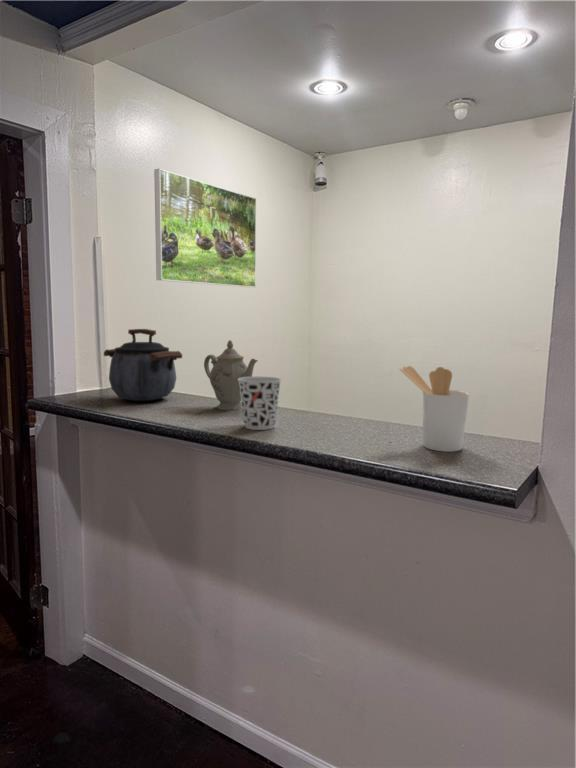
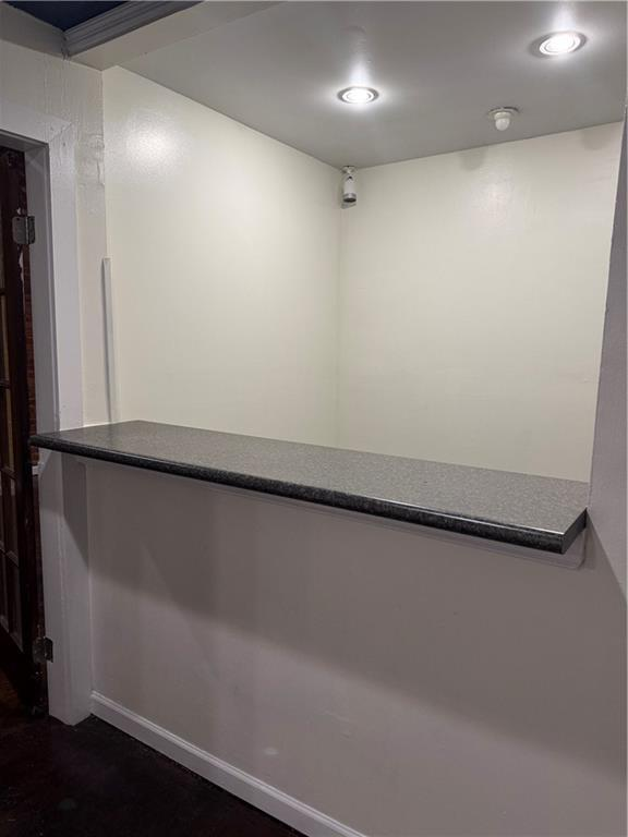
- chinaware (230, 374)
- kettle (142, 364)
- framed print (210, 235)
- cup (259, 403)
- utensil holder (432, 405)
